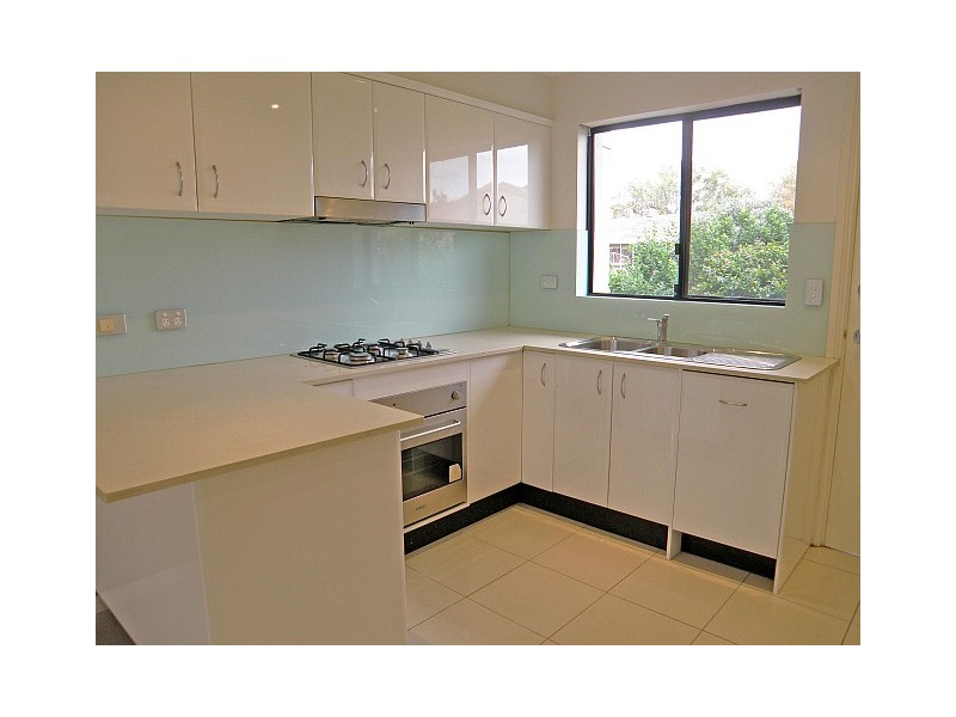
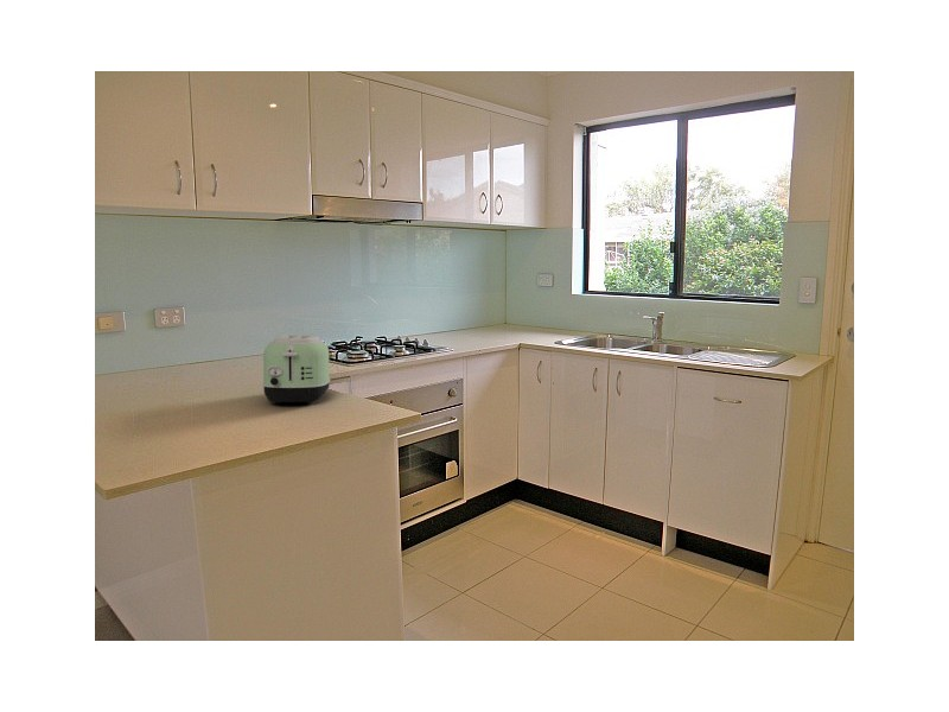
+ toaster (297, 368)
